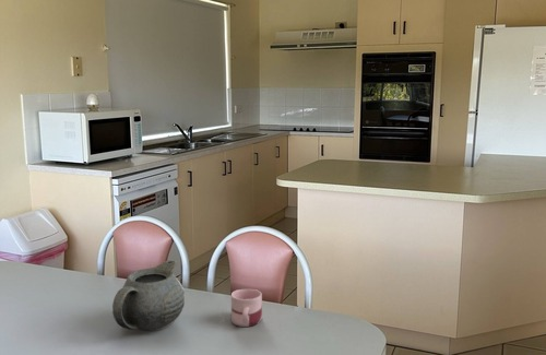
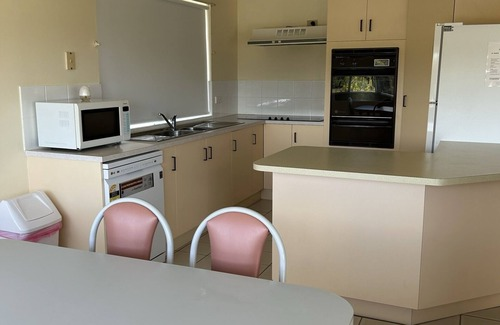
- teapot (147, 298)
- mug (246, 307)
